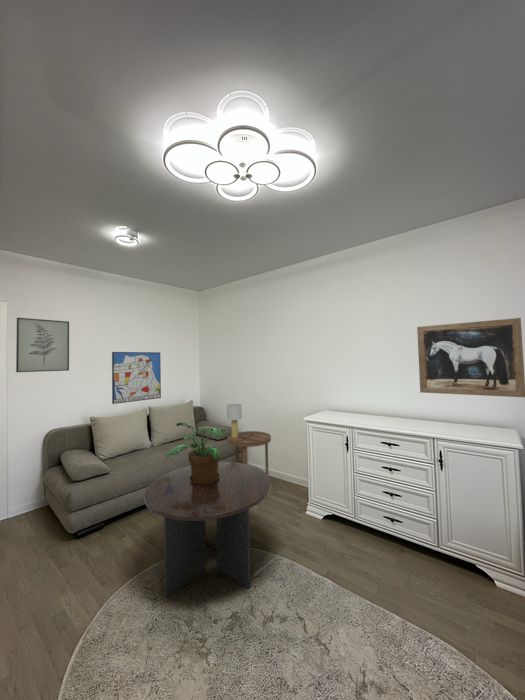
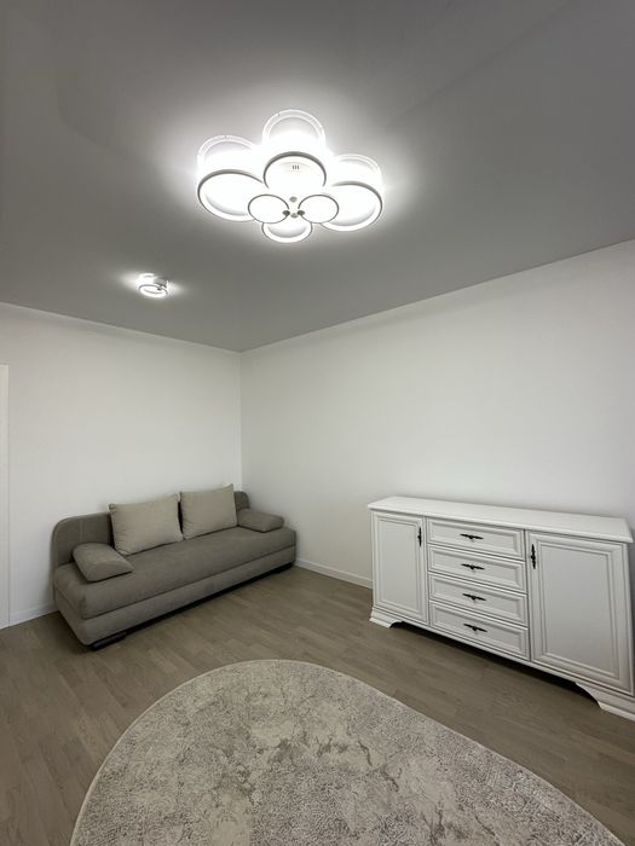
- coffee table (210, 519)
- wall art (137, 376)
- table lamp (240, 418)
- wall art (44, 345)
- side table (246, 458)
- wall art (466, 358)
- potted plant (198, 451)
